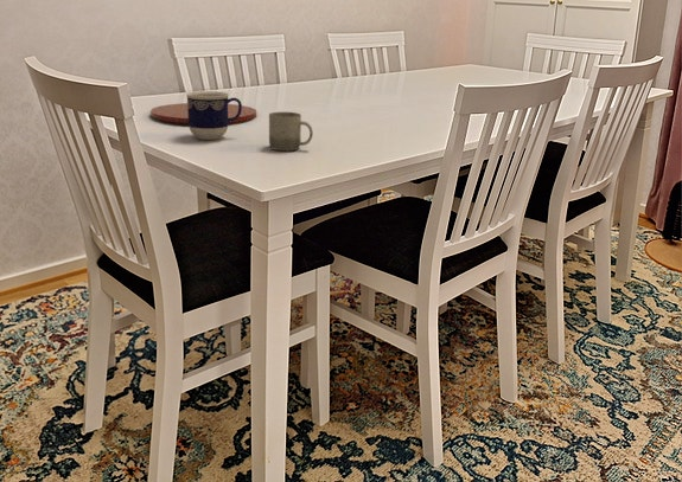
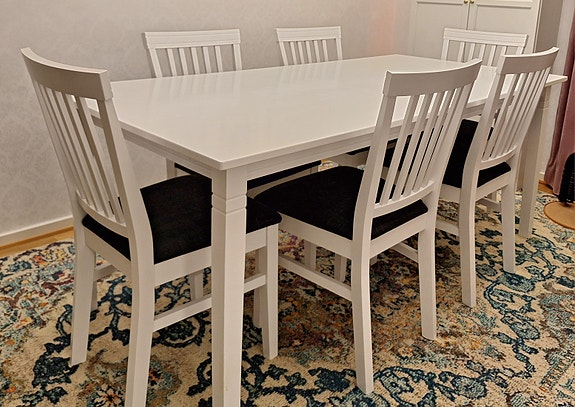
- cup (213, 115)
- plate (187, 114)
- cup (291, 131)
